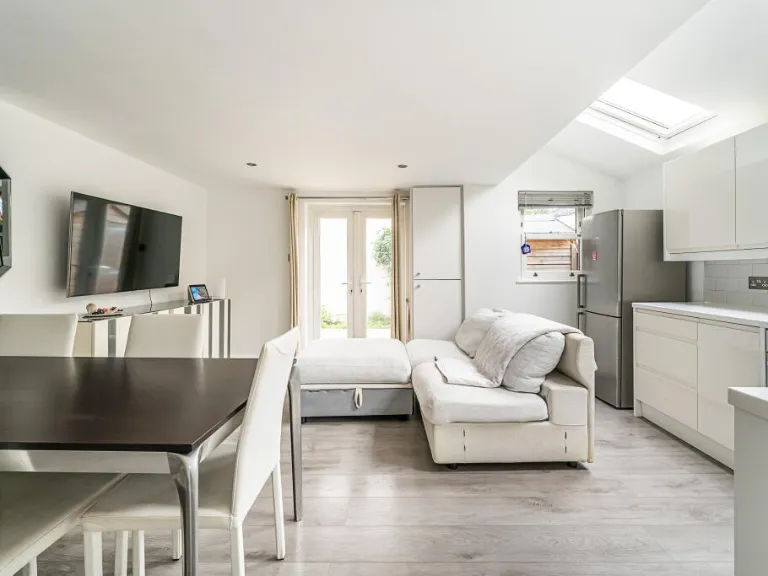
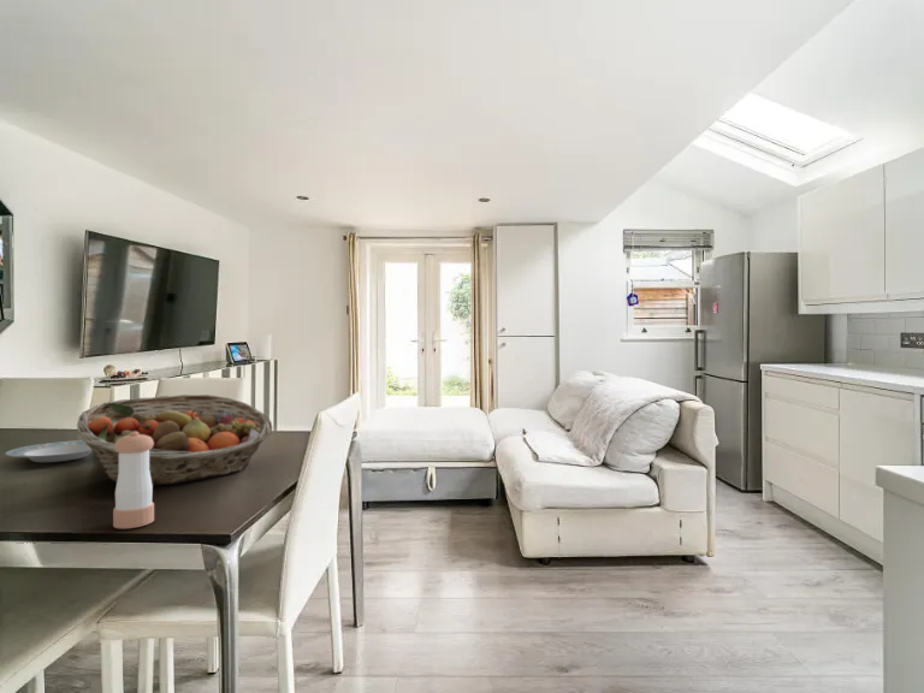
+ plate (60, 452)
+ pepper shaker (134, 476)
+ fruit basket (182, 434)
